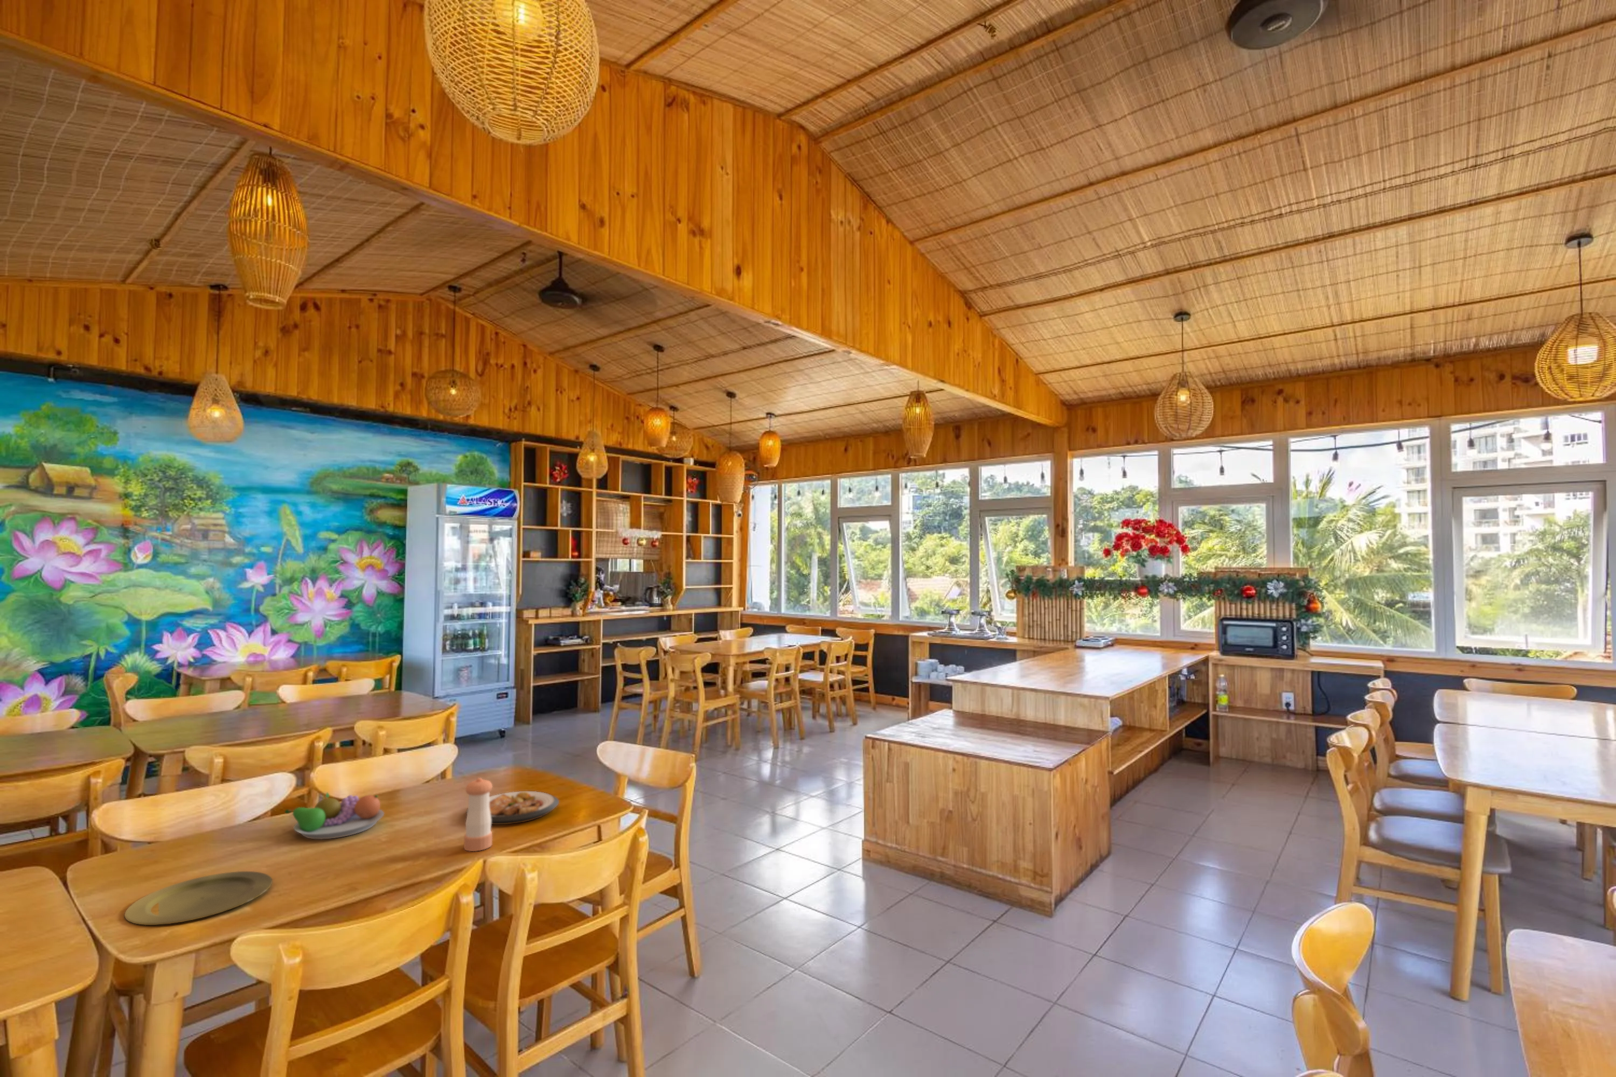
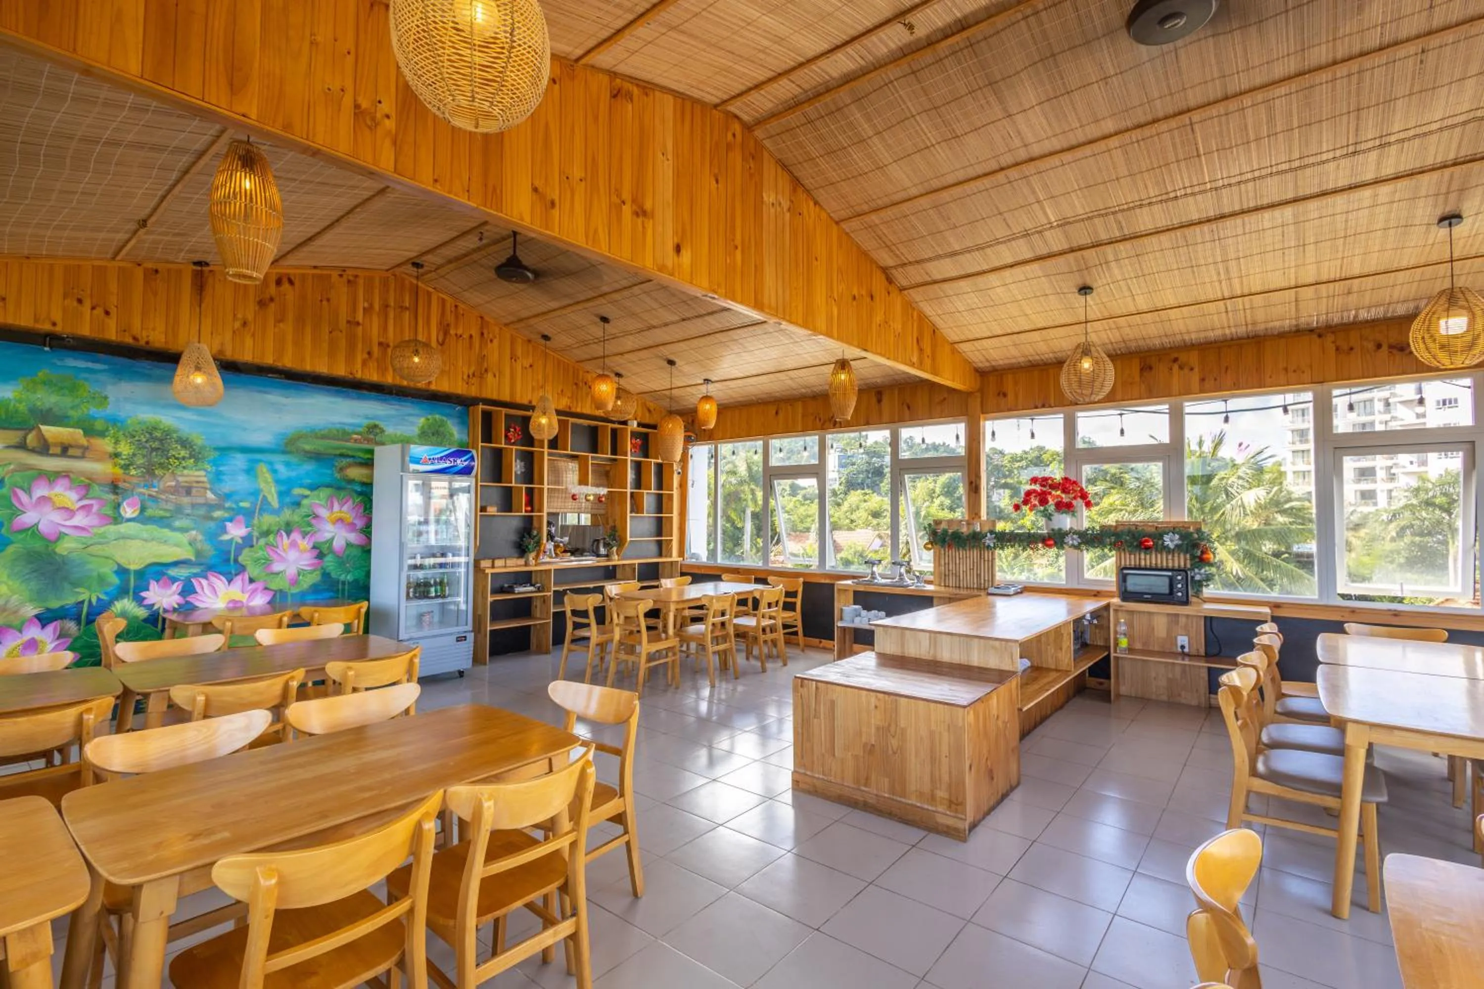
- fruit bowl (337, 813)
- plate (202, 897)
- plate (513, 803)
- pepper shaker (479, 813)
